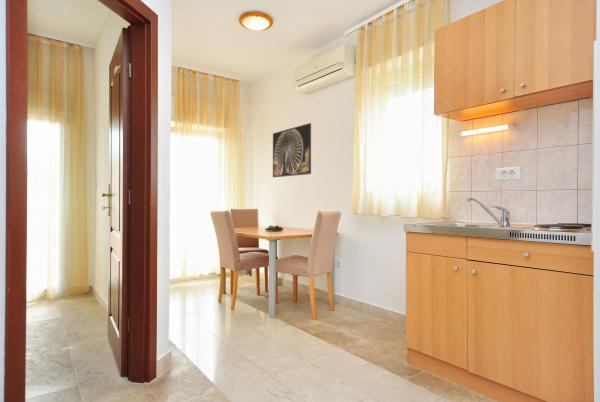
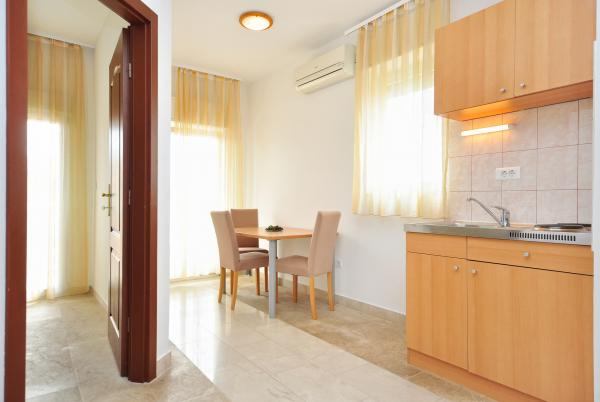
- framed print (290, 152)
